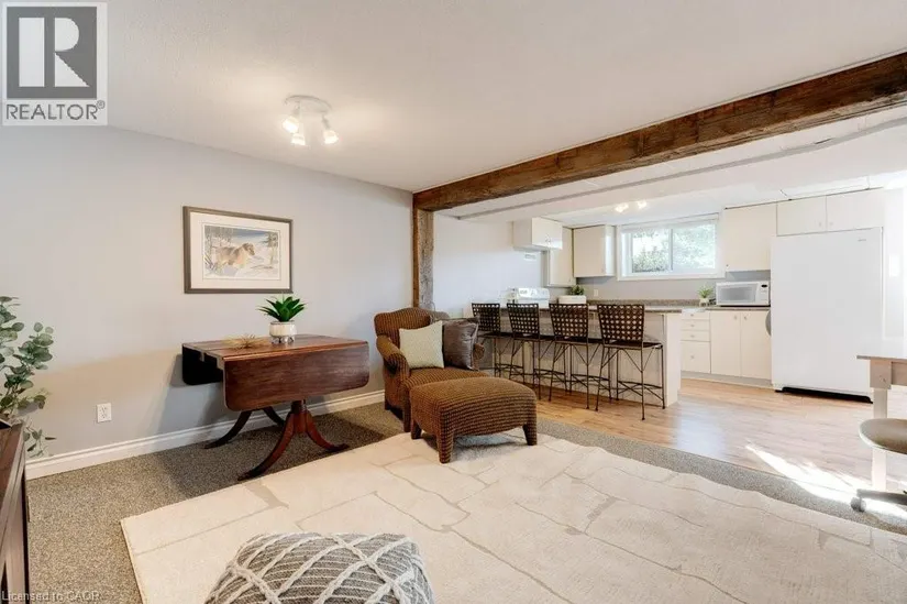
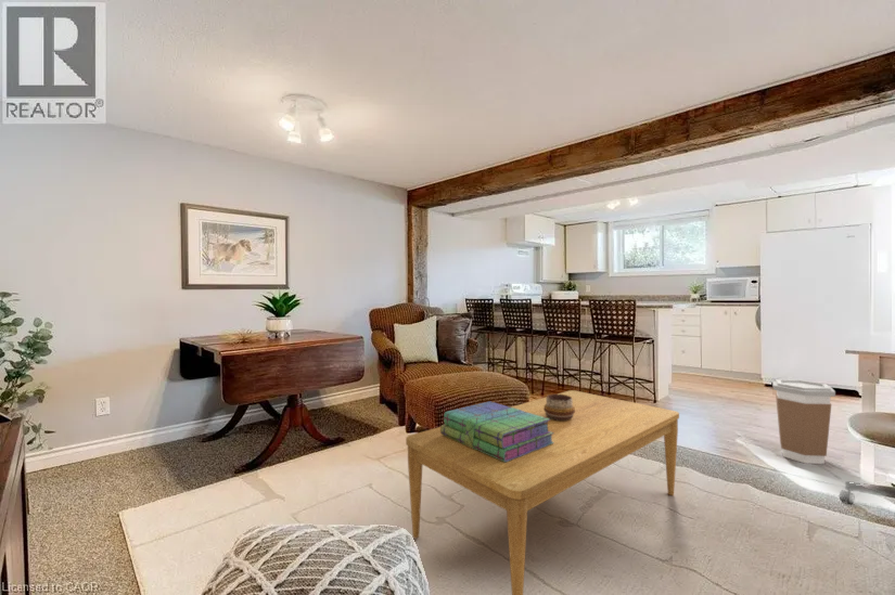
+ decorative bowl (559, 406)
+ stack of books (495, 426)
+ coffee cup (802, 421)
+ coffee table (554, 468)
